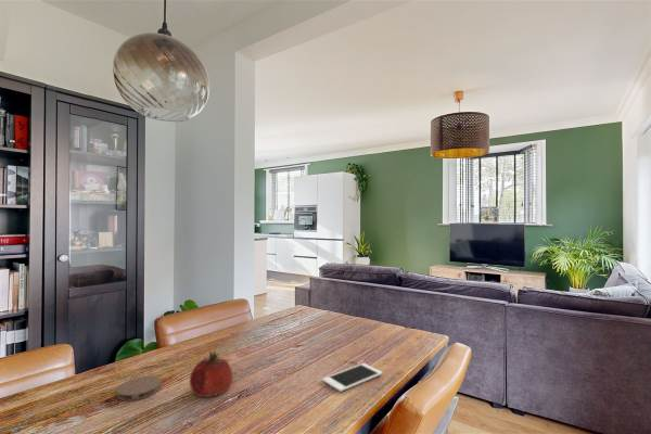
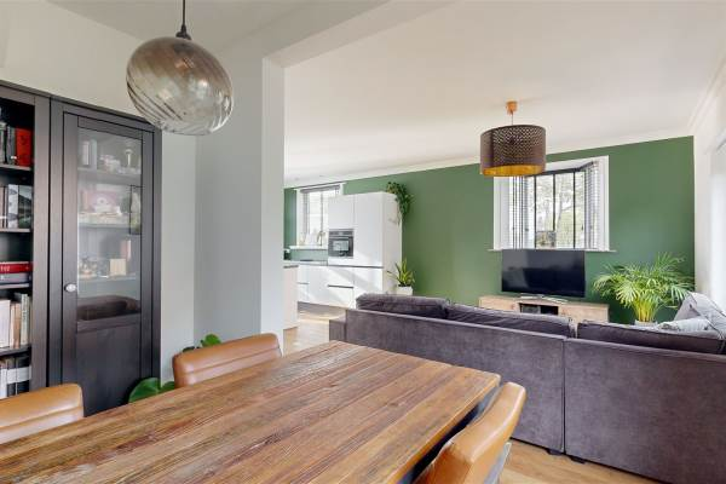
- fruit (212, 370)
- cell phone (353, 375)
- coaster (139, 387)
